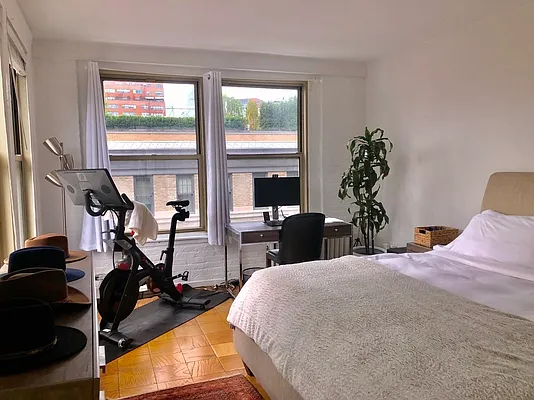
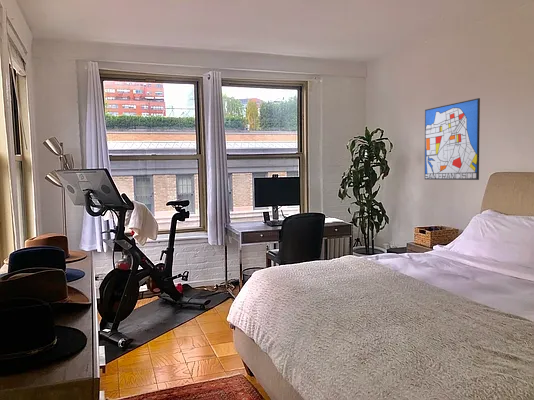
+ wall art (449, 142)
